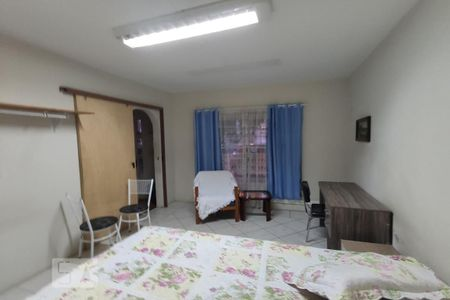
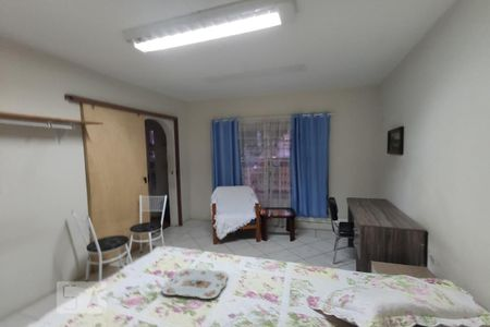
+ serving tray (196, 282)
